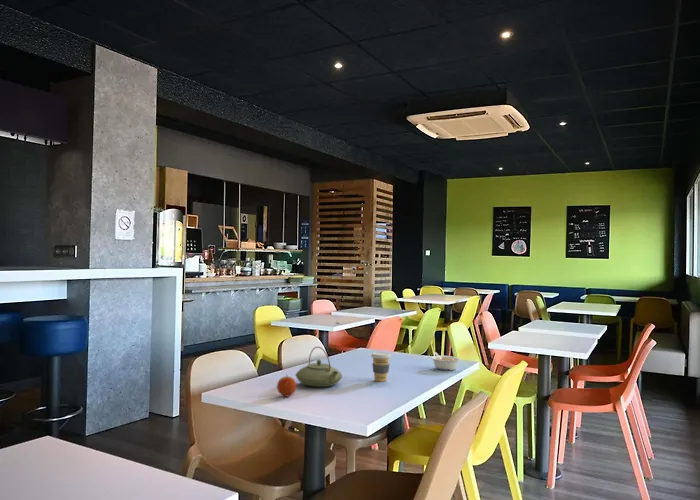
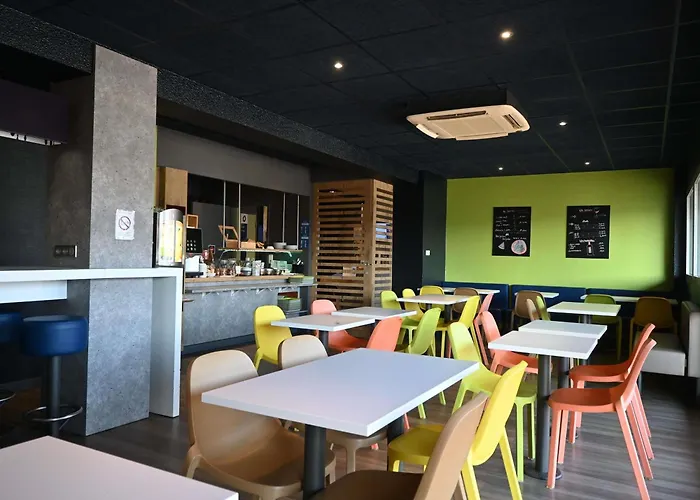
- teapot (320, 365)
- fruit (286, 384)
- legume (444, 362)
- coffee cup (380, 366)
